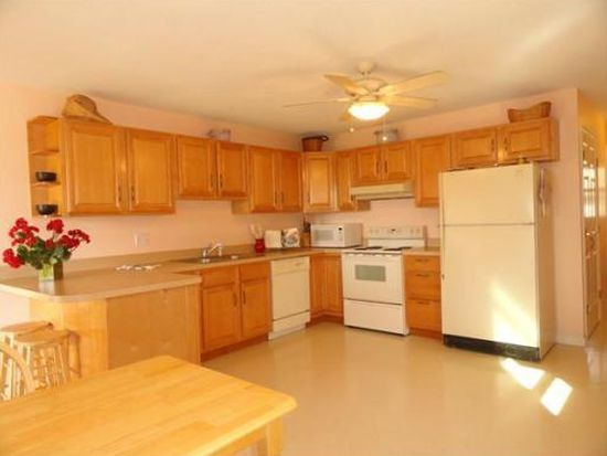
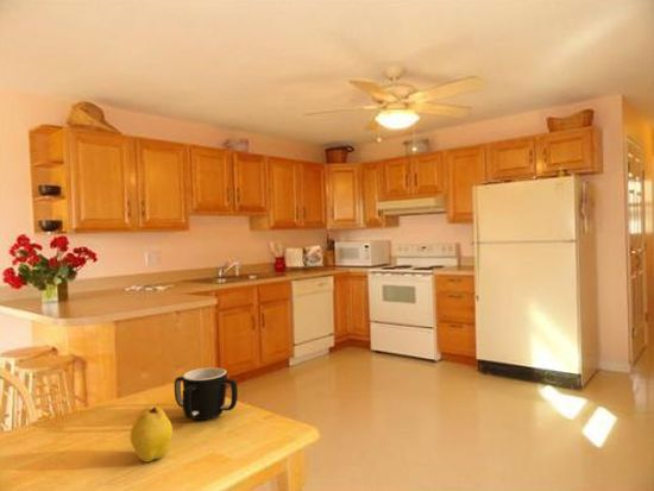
+ fruit (151, 432)
+ mug (205, 394)
